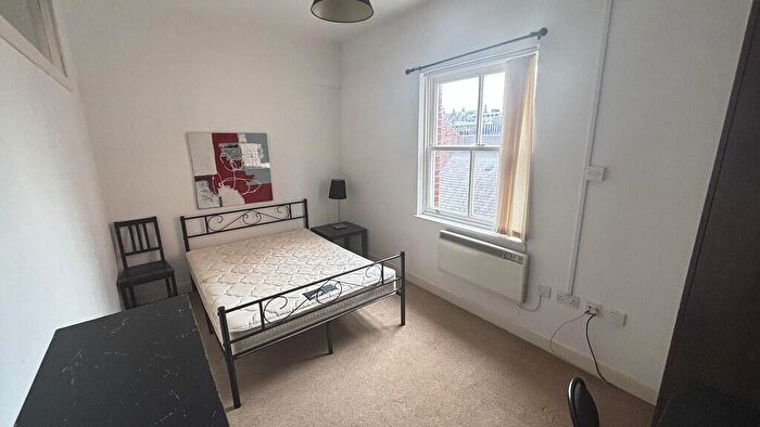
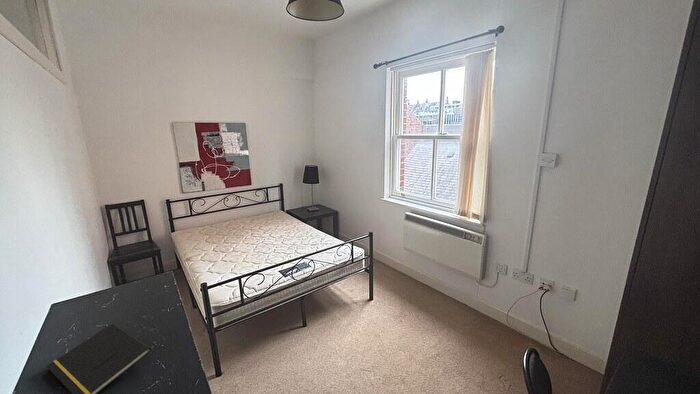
+ notepad (99, 358)
